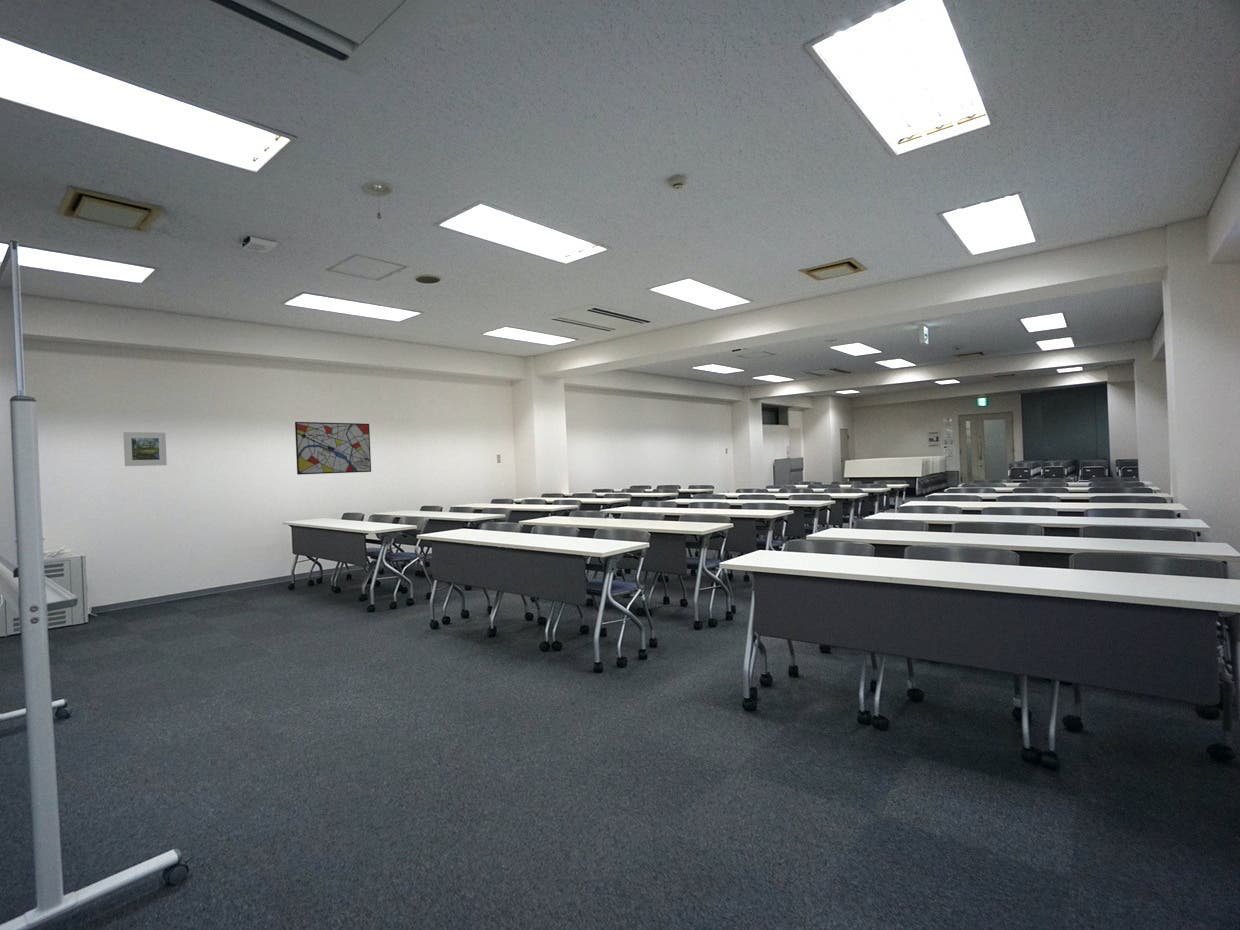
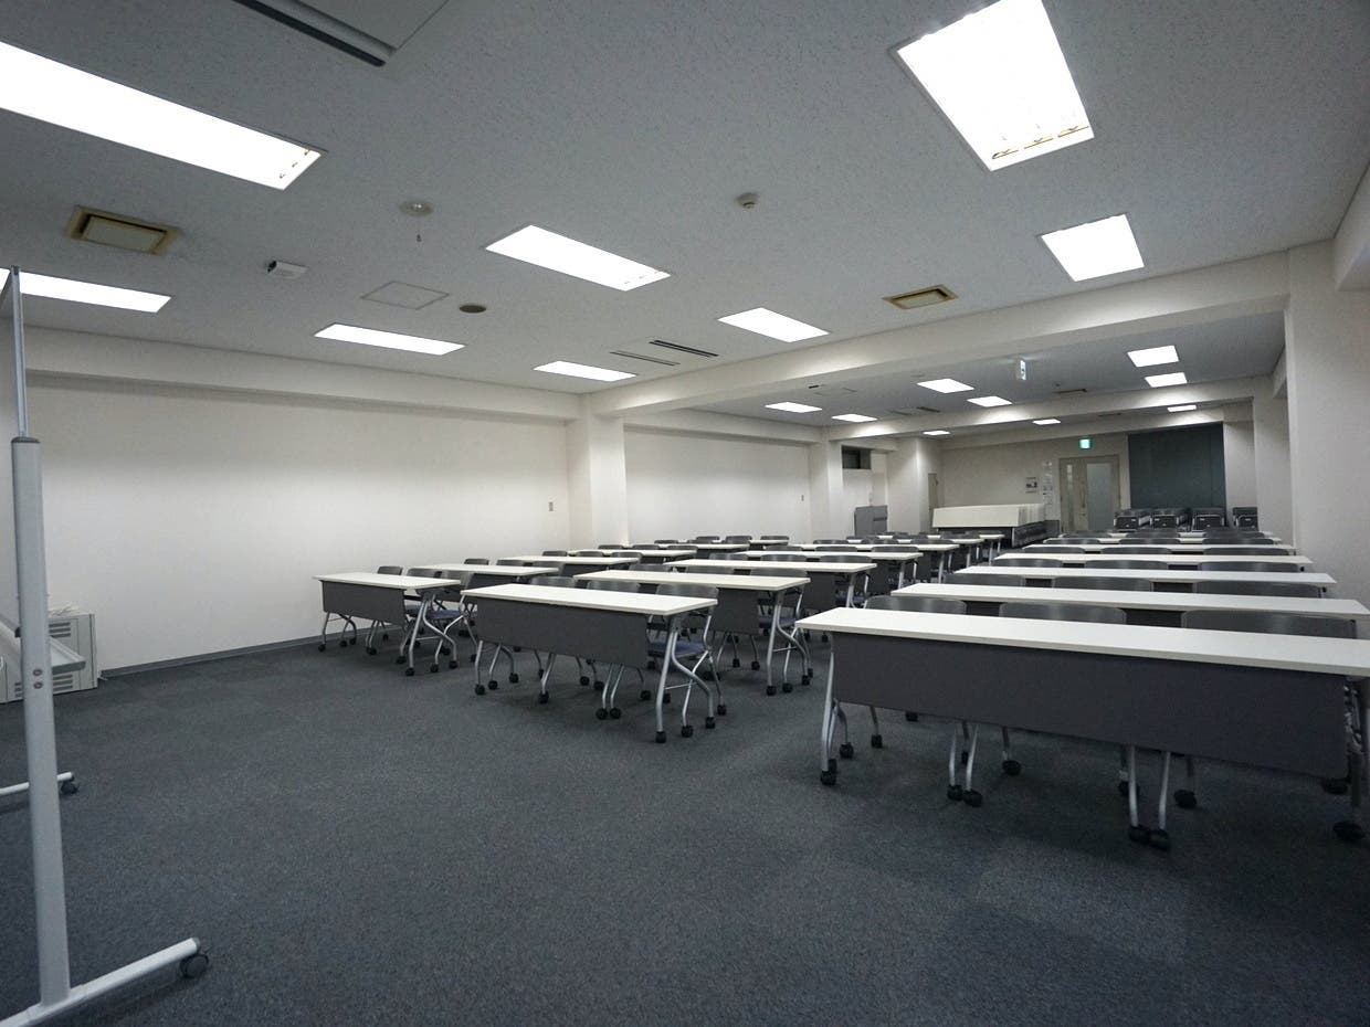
- wall art (334, 448)
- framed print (145, 449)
